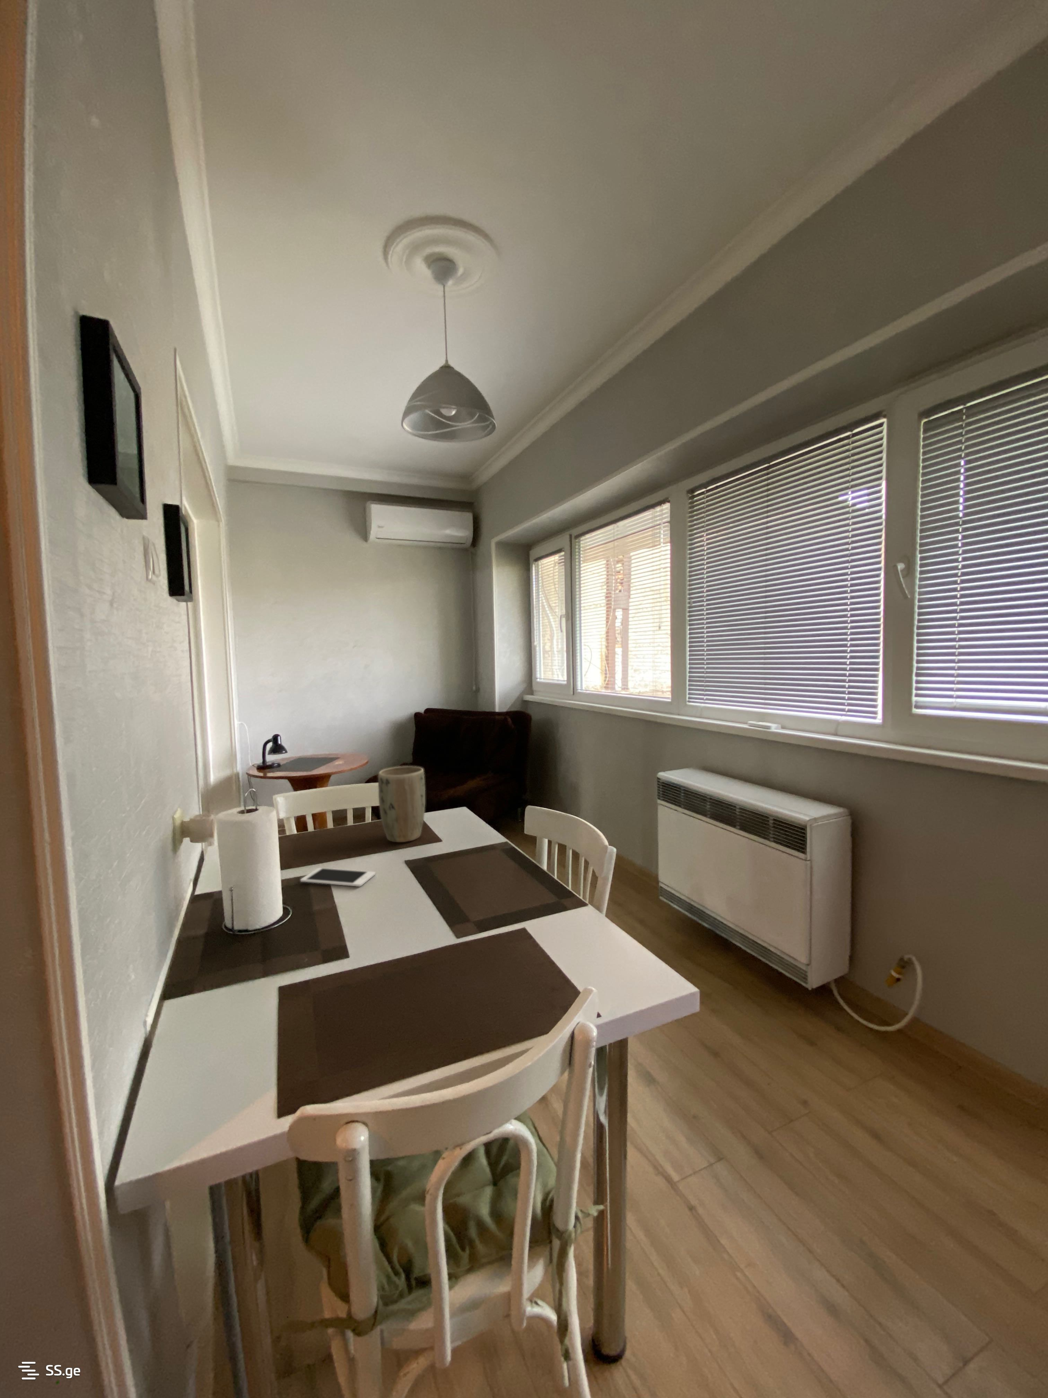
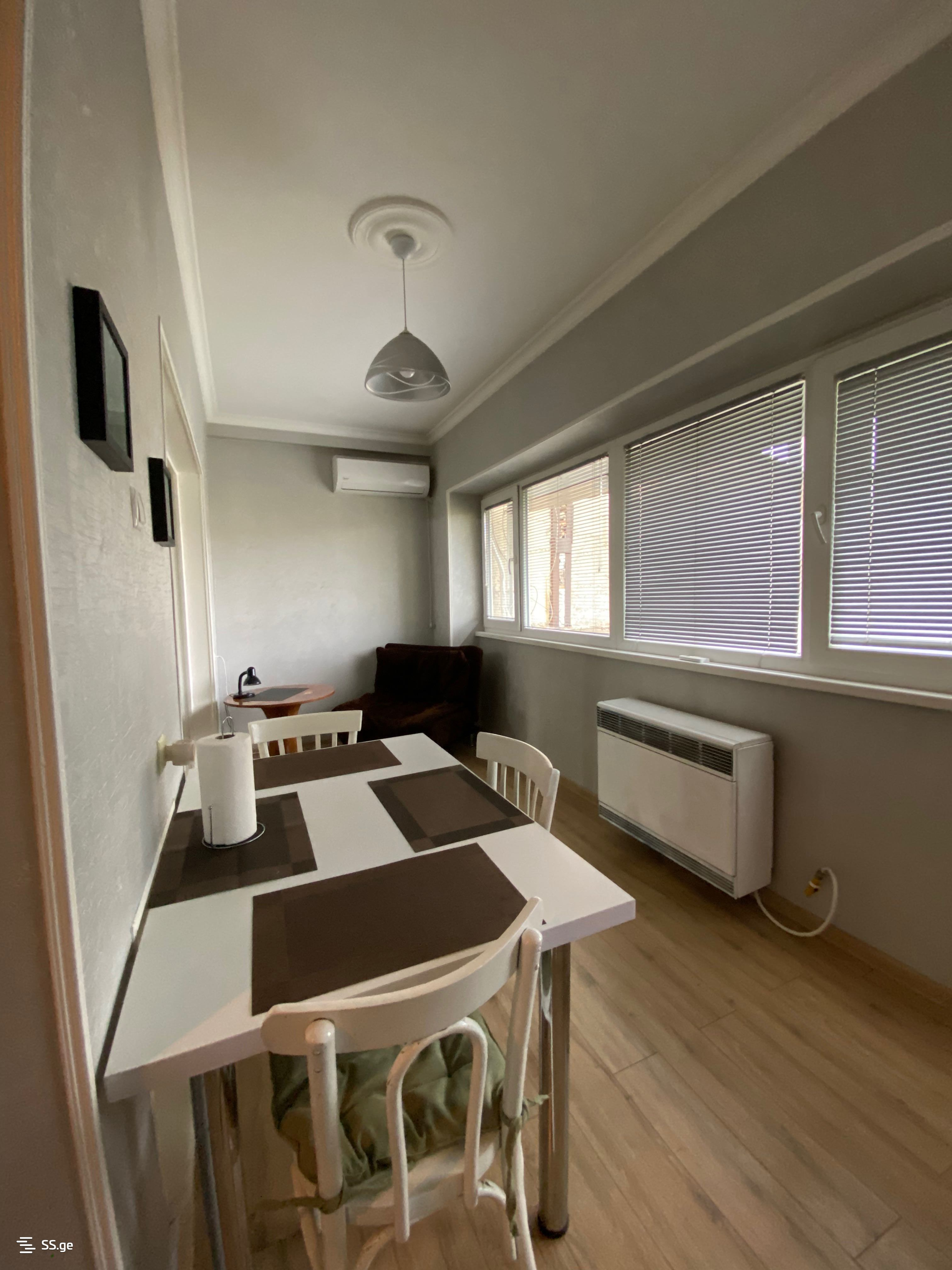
- plant pot (403, 804)
- cell phone (338, 877)
